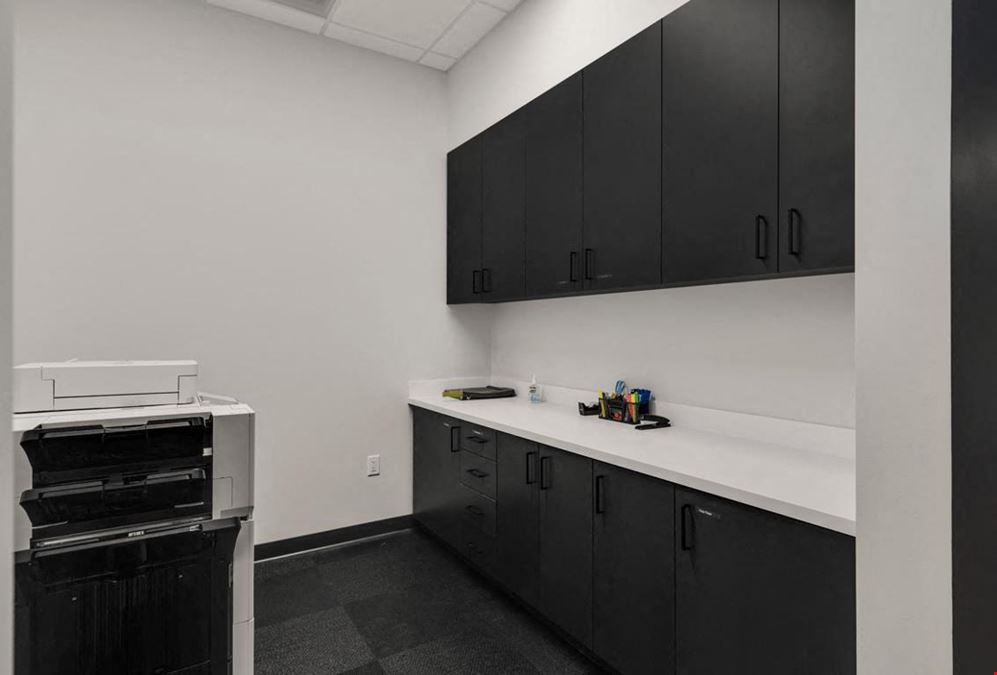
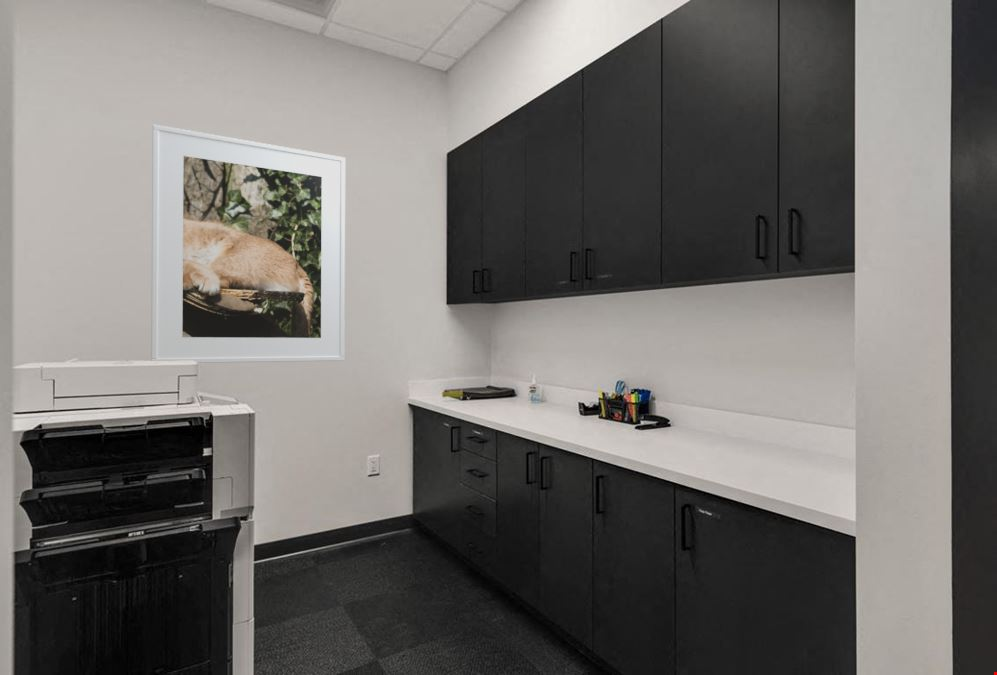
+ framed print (256, 252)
